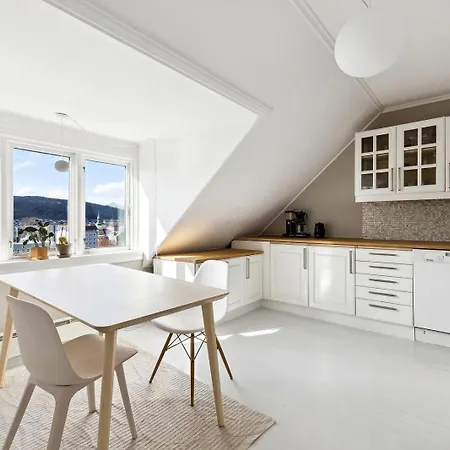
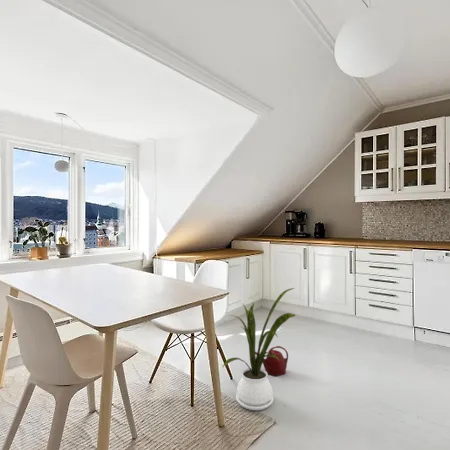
+ watering can (269, 359)
+ house plant (259, 345)
